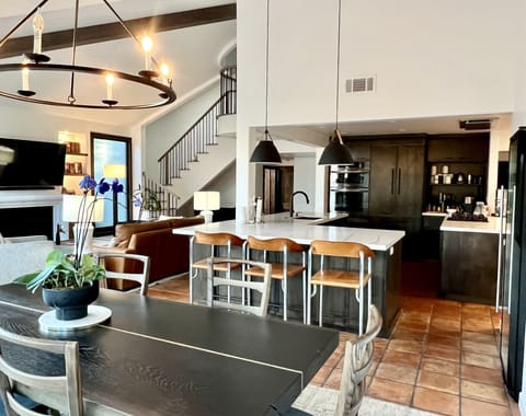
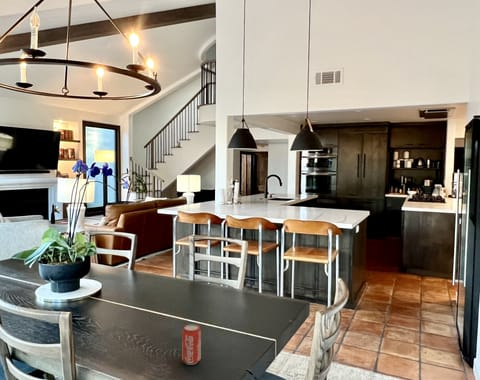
+ beverage can (191, 344)
